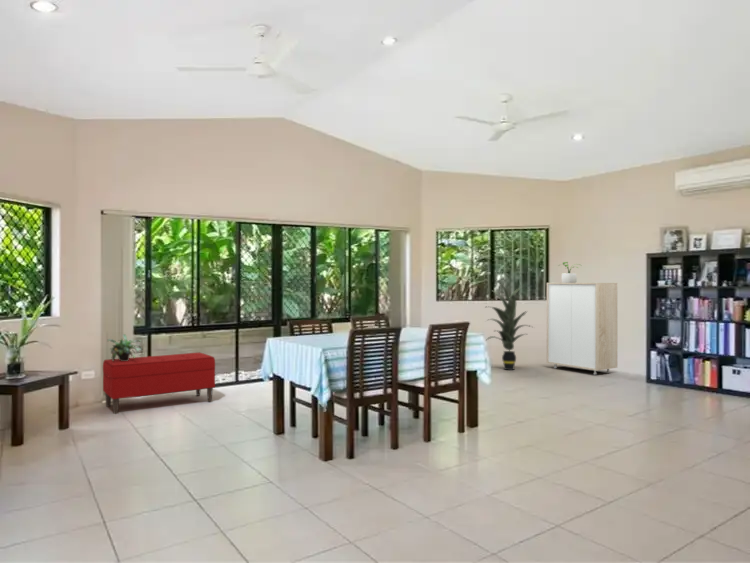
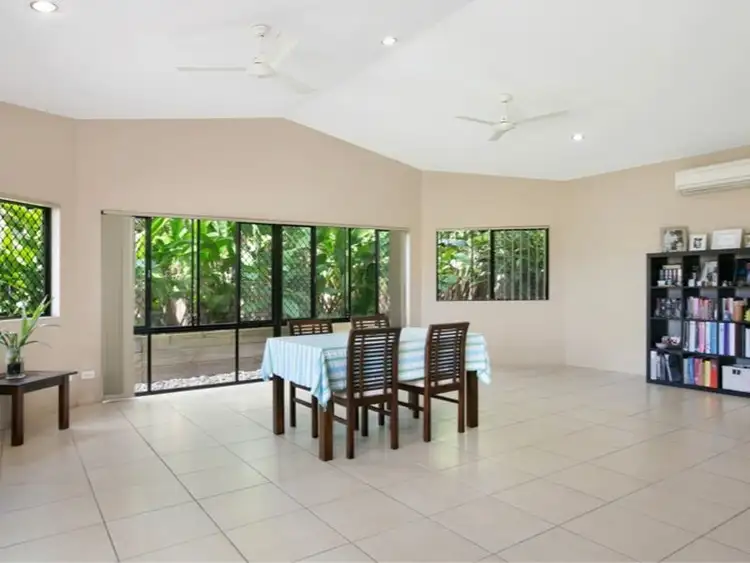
- potted plant (124, 347)
- storage cabinet (581, 326)
- potted plant (568, 272)
- indoor plant (505, 325)
- bench (160, 381)
